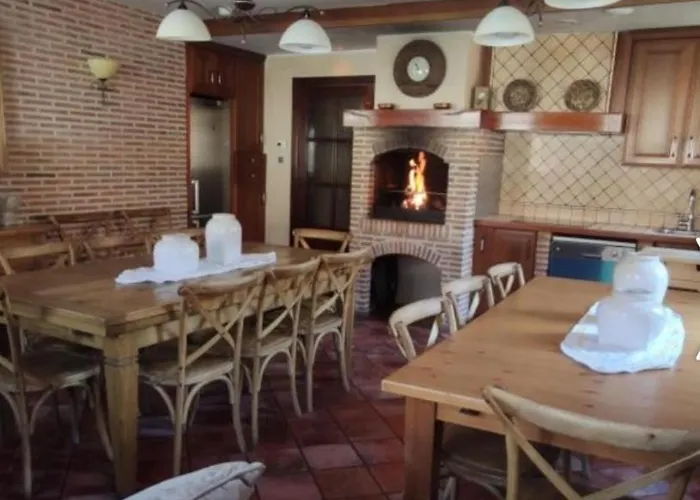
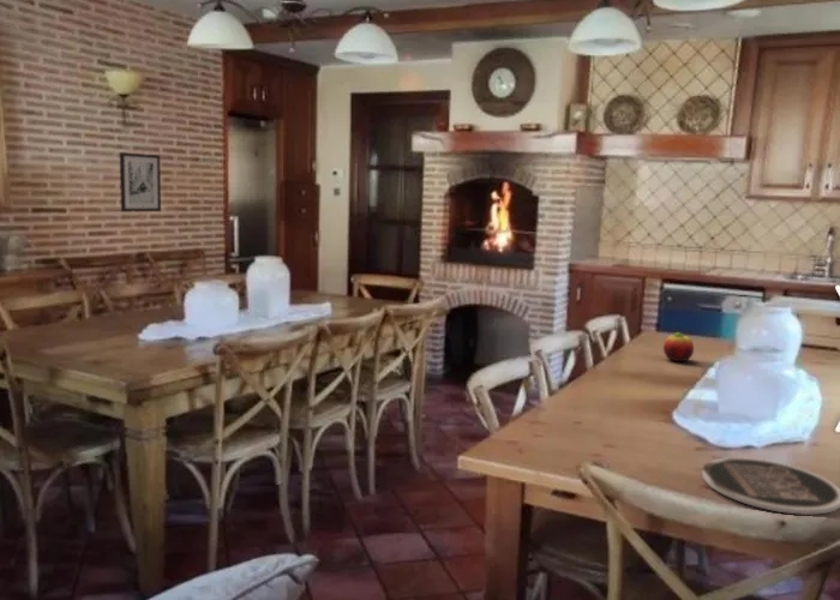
+ plate (769, 482)
+ fruit (678, 347)
+ wall art (140, 182)
